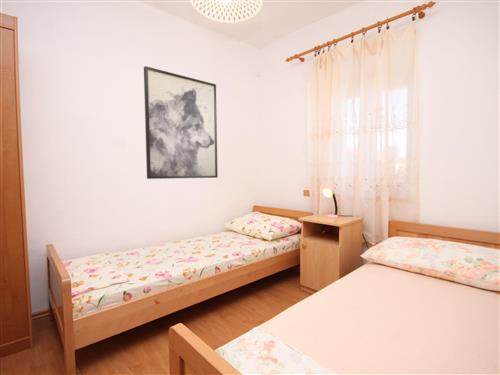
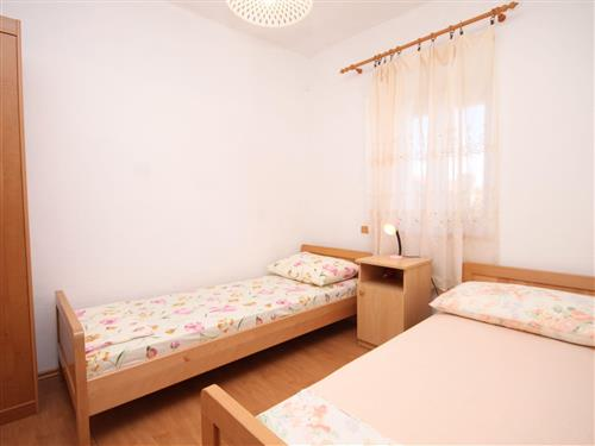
- wall art (184, 127)
